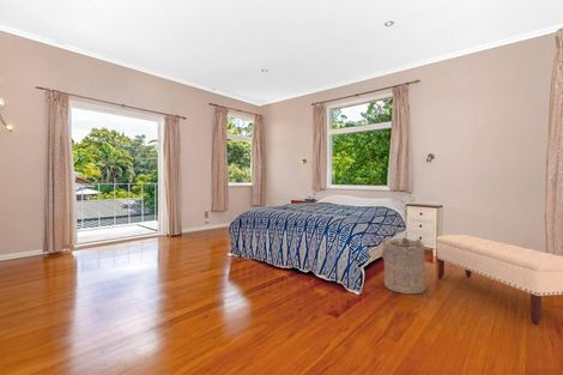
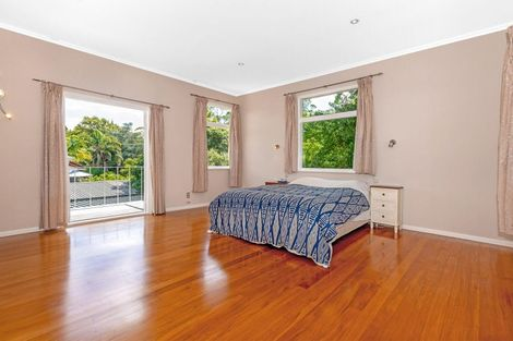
- bench (495, 270)
- laundry hamper (401, 261)
